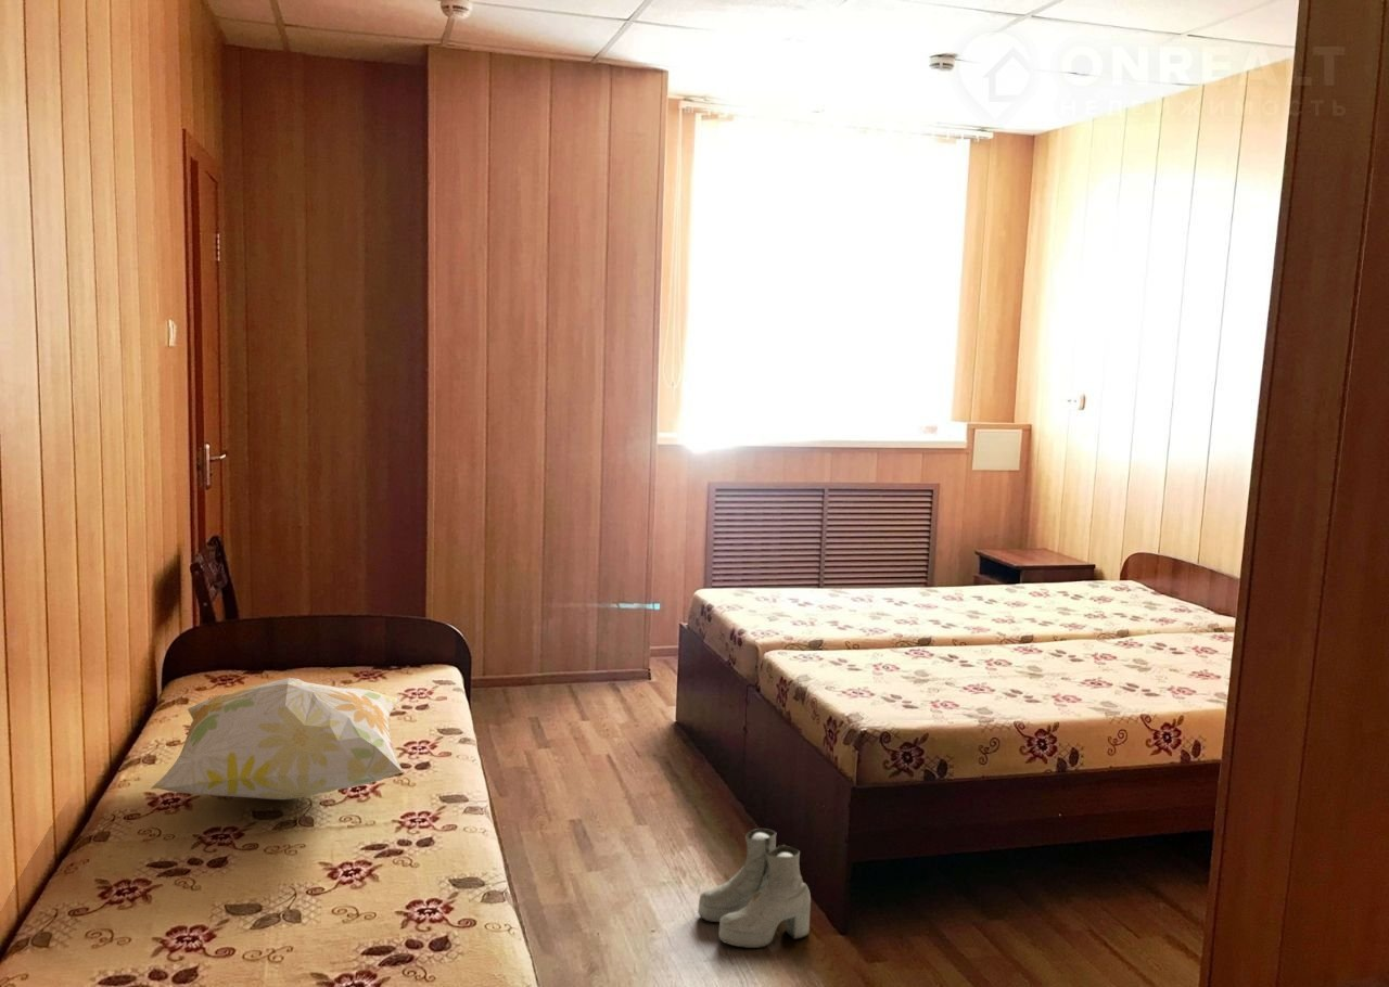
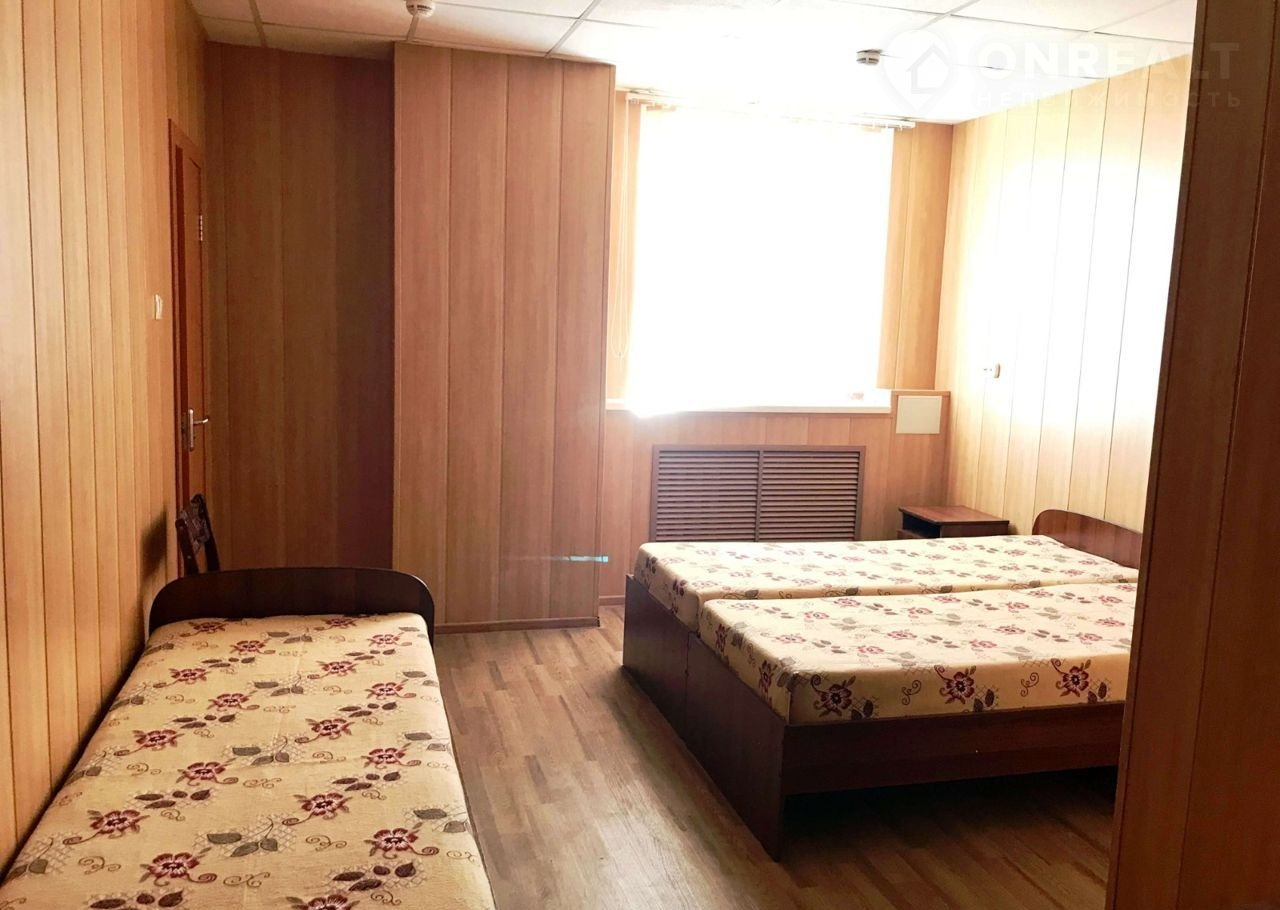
- decorative pillow (290, 738)
- boots (755, 884)
